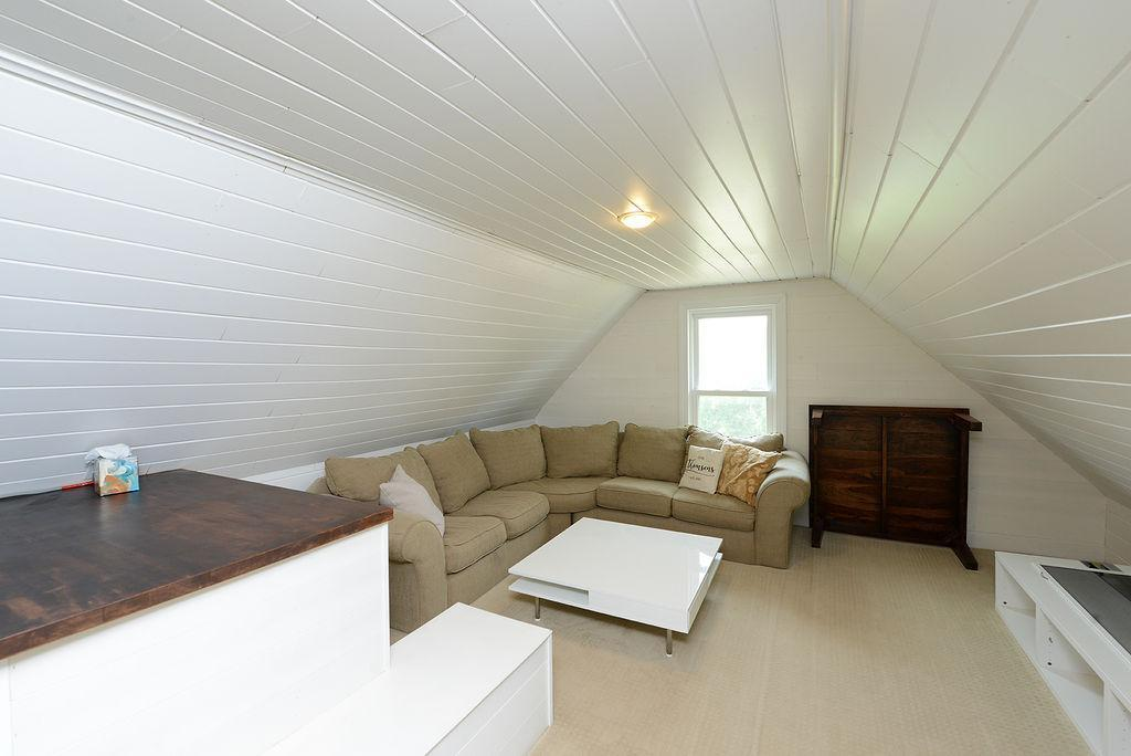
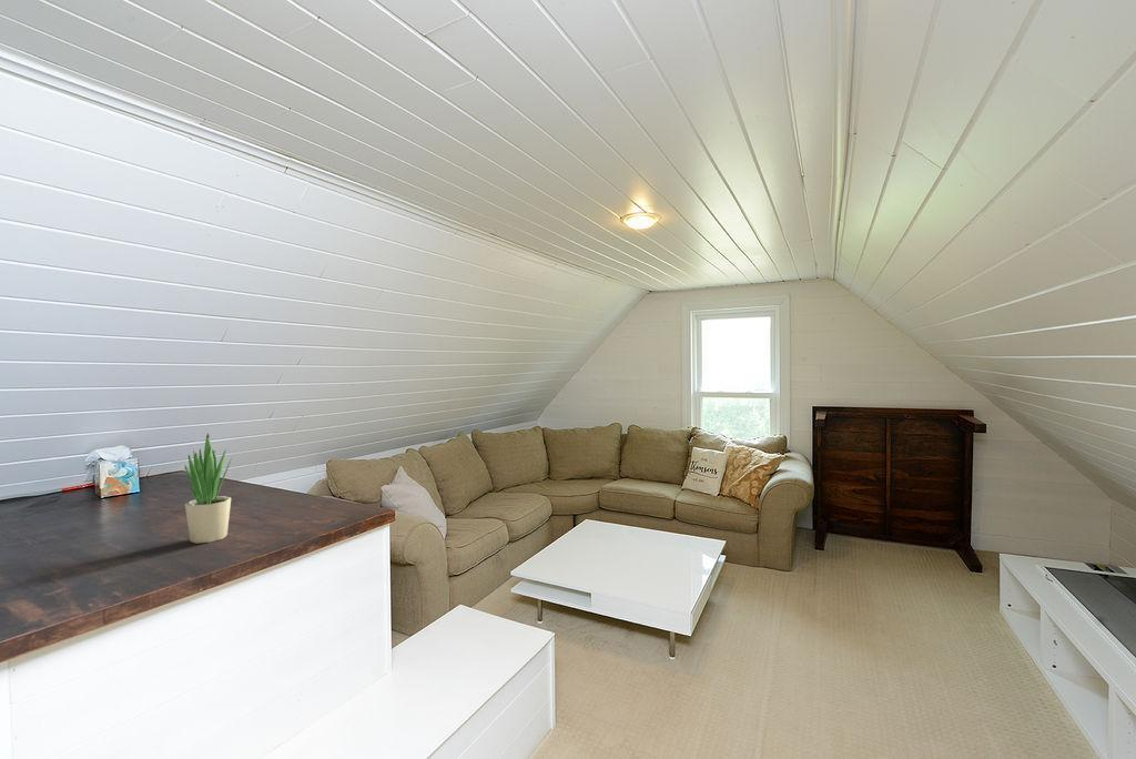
+ potted plant (204, 486)
